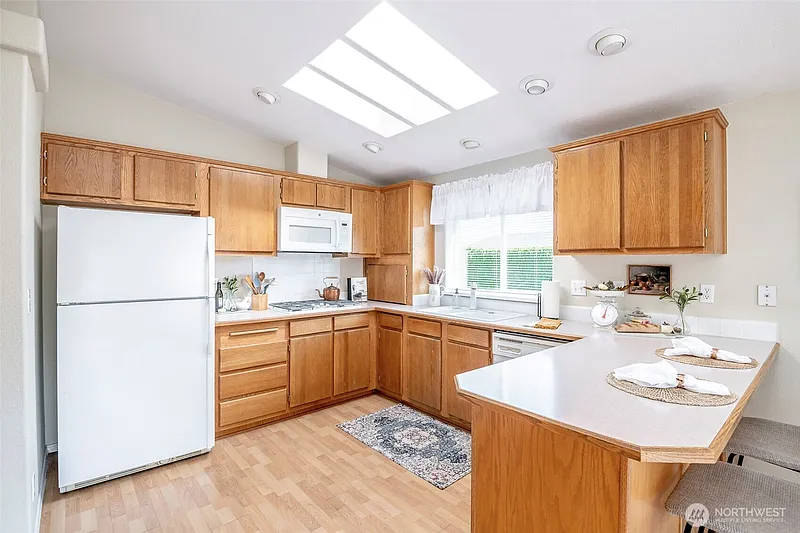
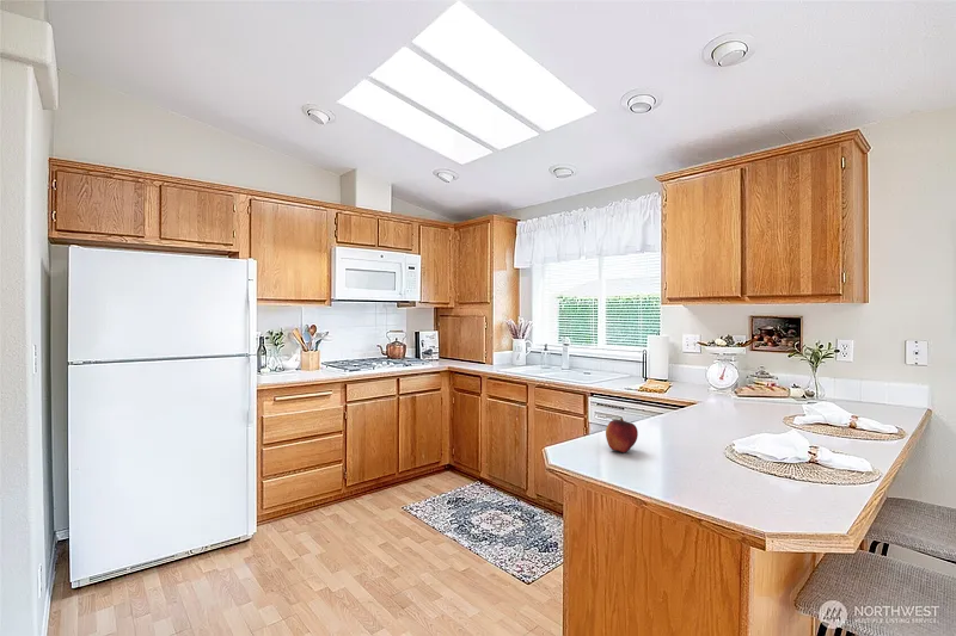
+ fruit (621, 434)
